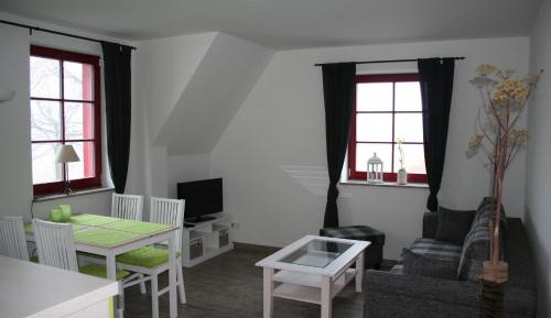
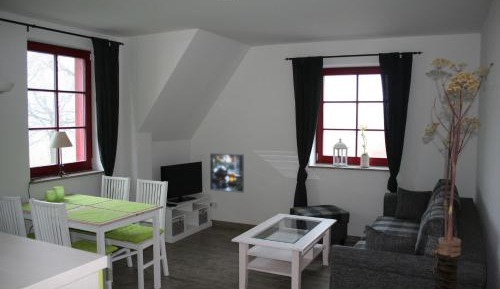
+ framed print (226, 172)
